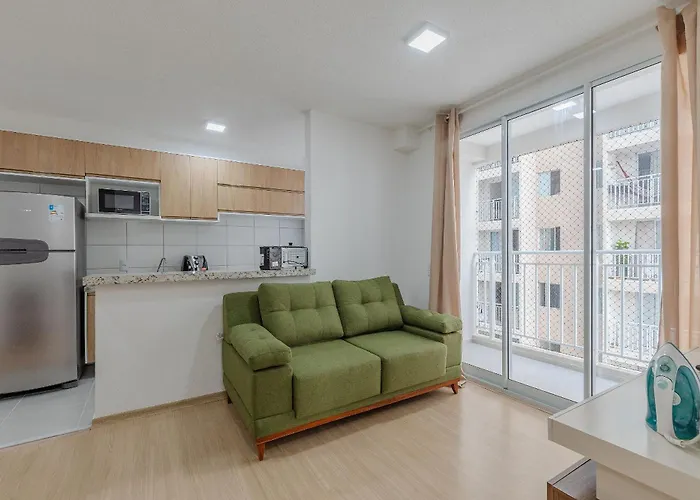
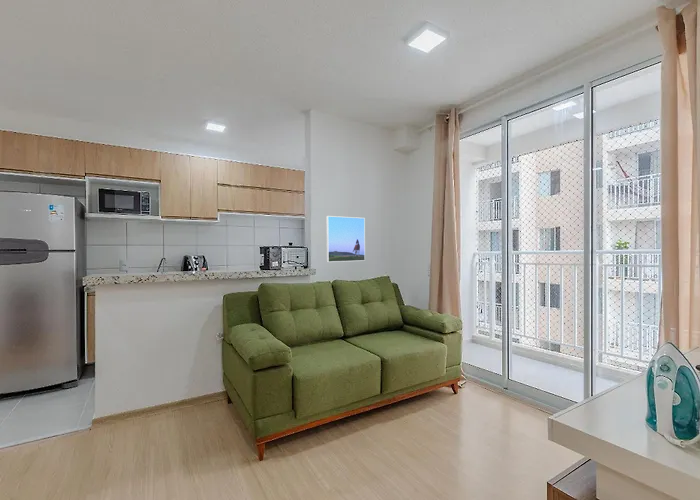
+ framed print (346, 239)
